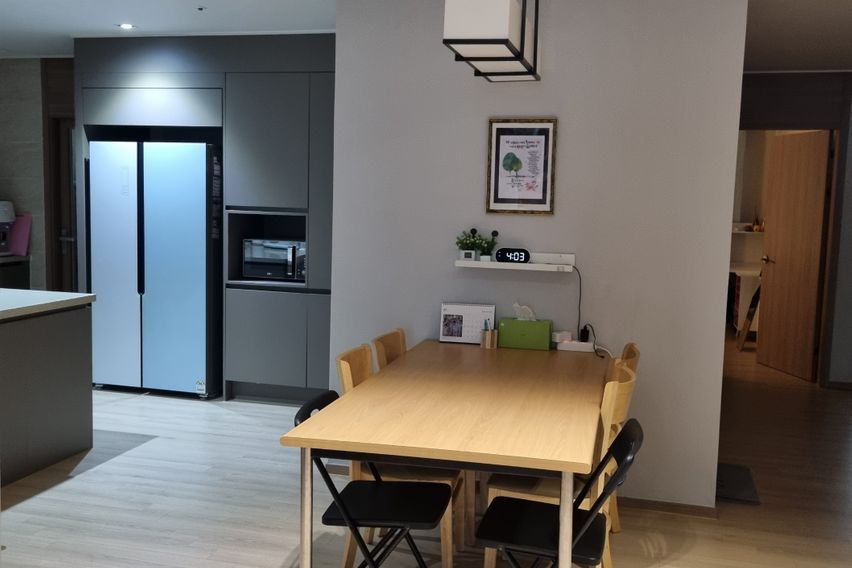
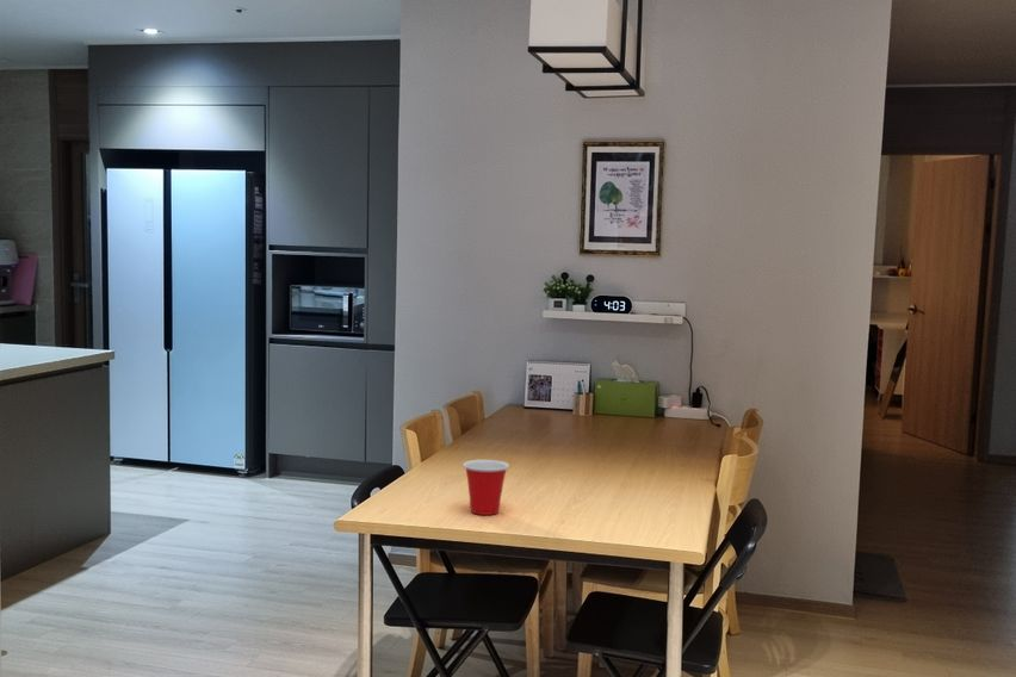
+ cup (485, 487)
